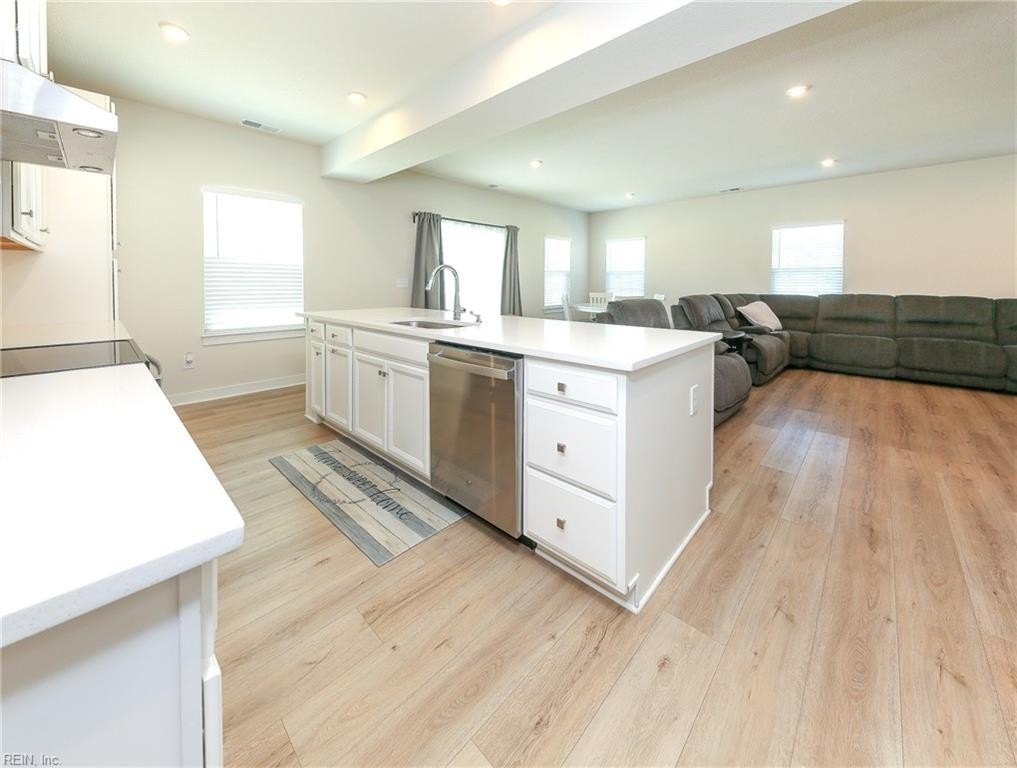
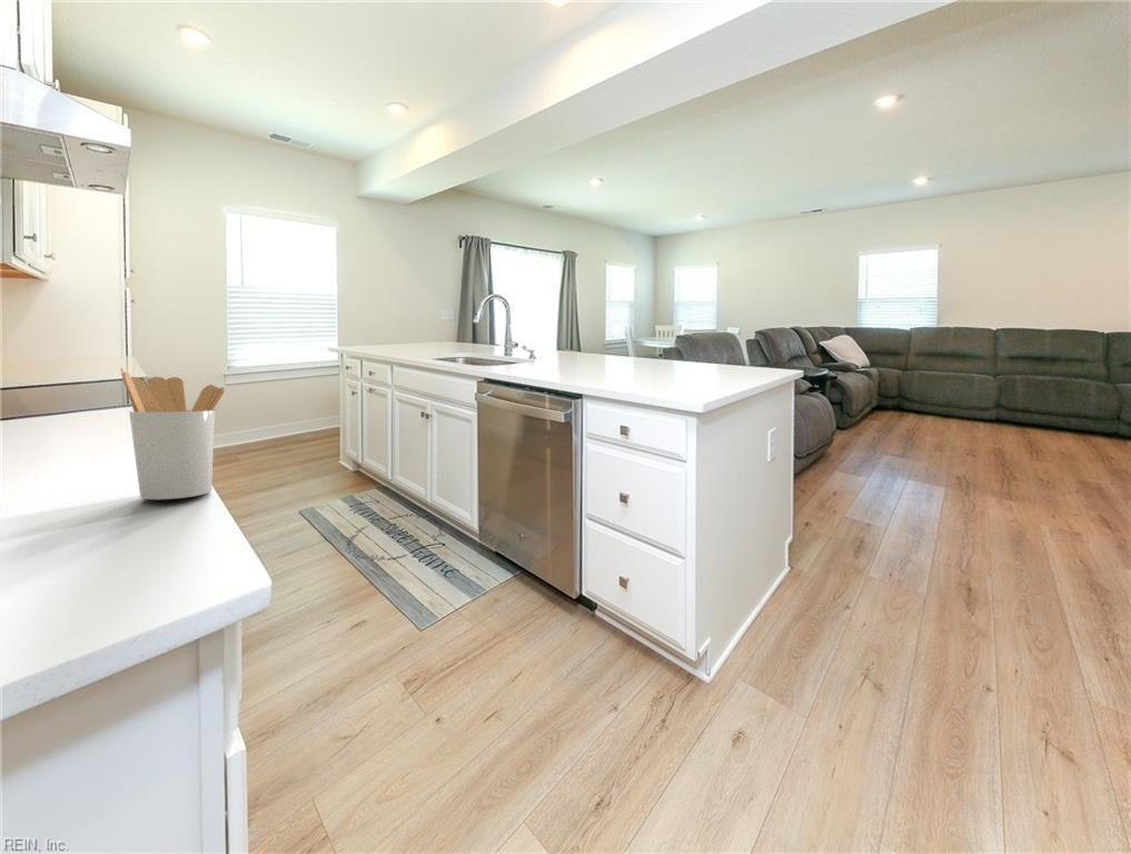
+ utensil holder (168, 430)
